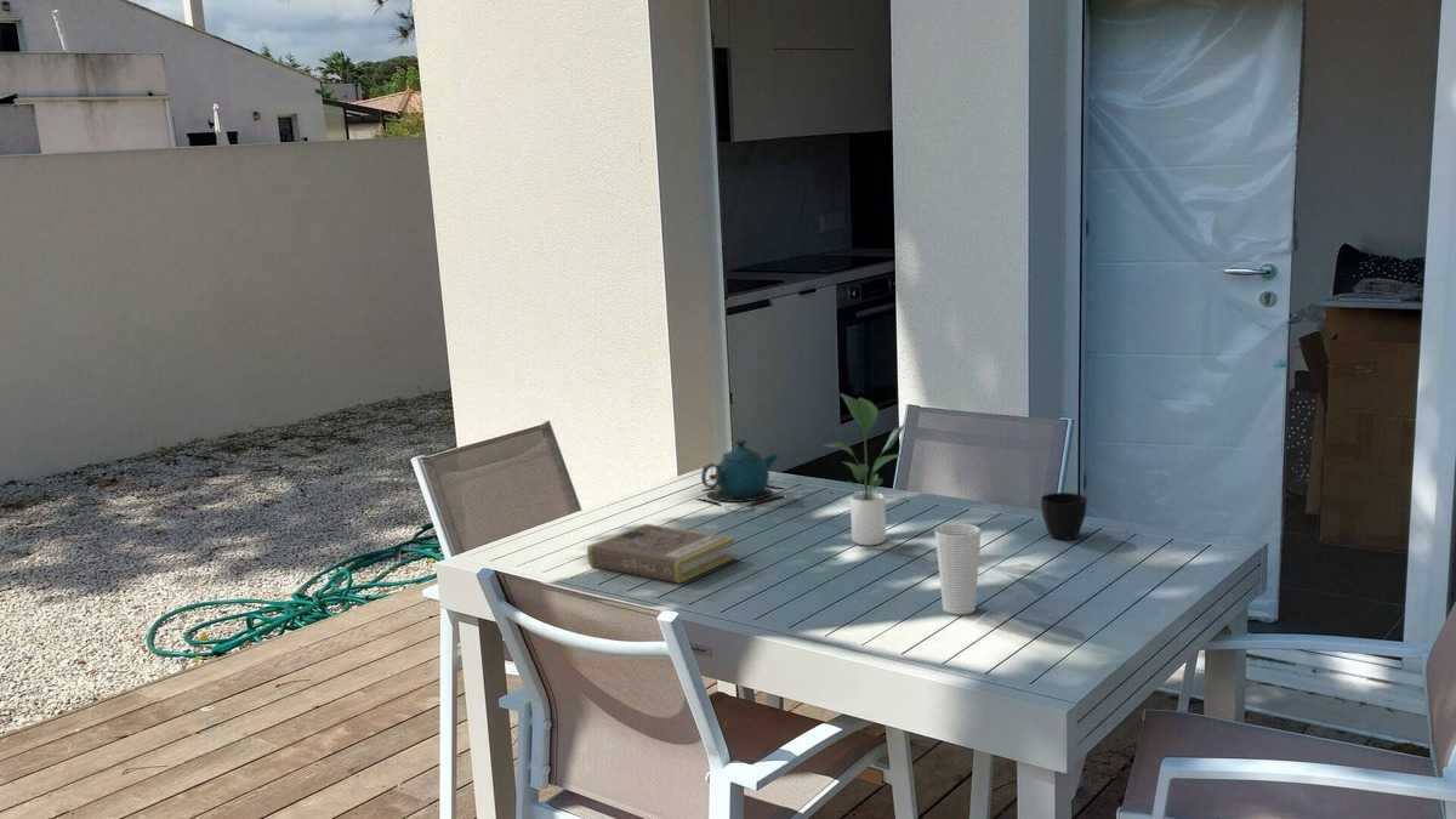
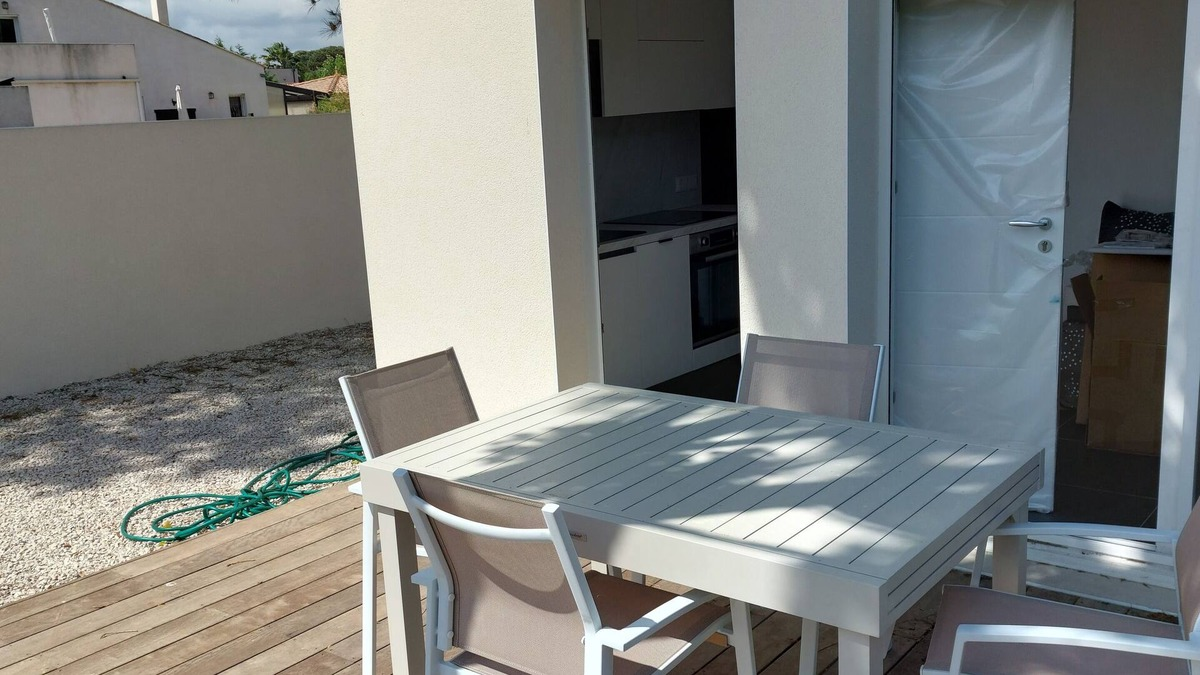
- cup (1065, 516)
- book (660, 552)
- cup (957, 569)
- teapot (738, 467)
- potted plant (868, 466)
